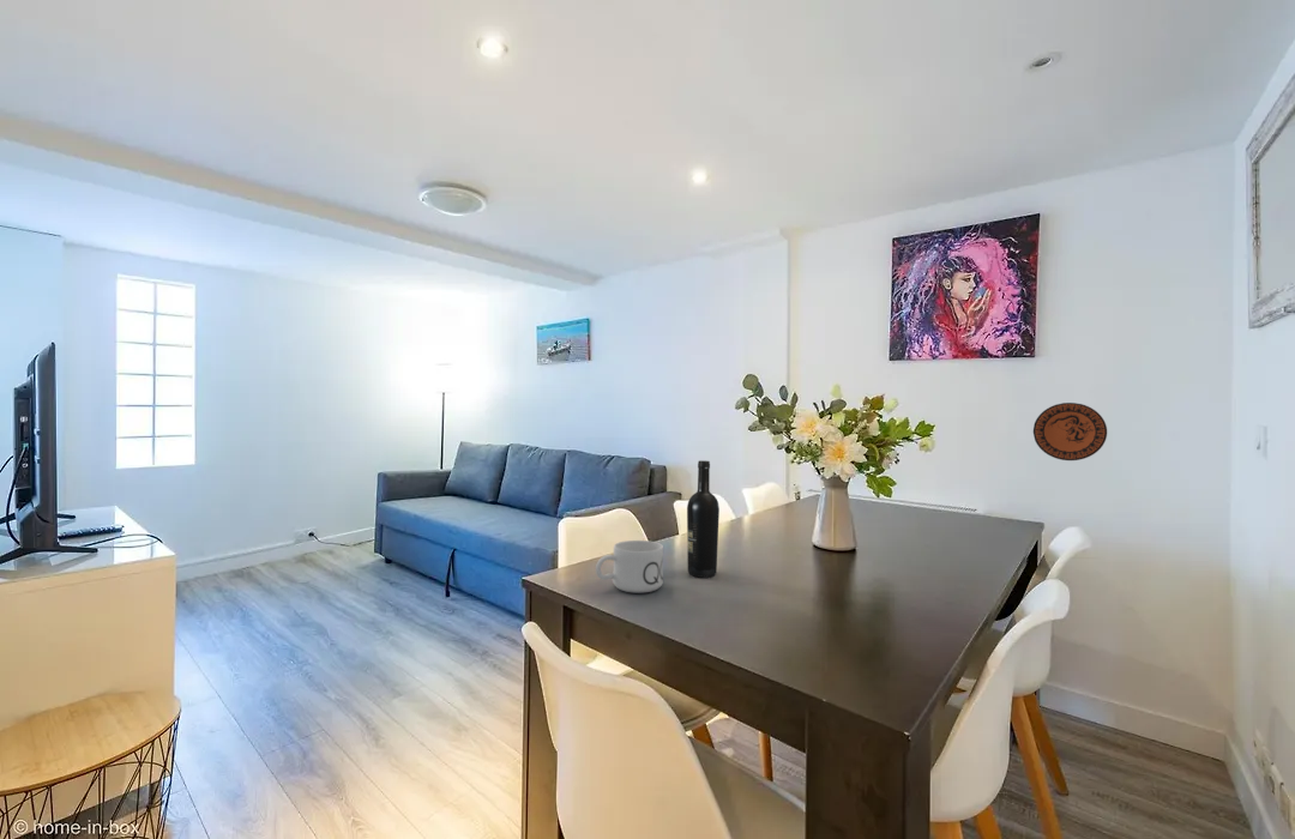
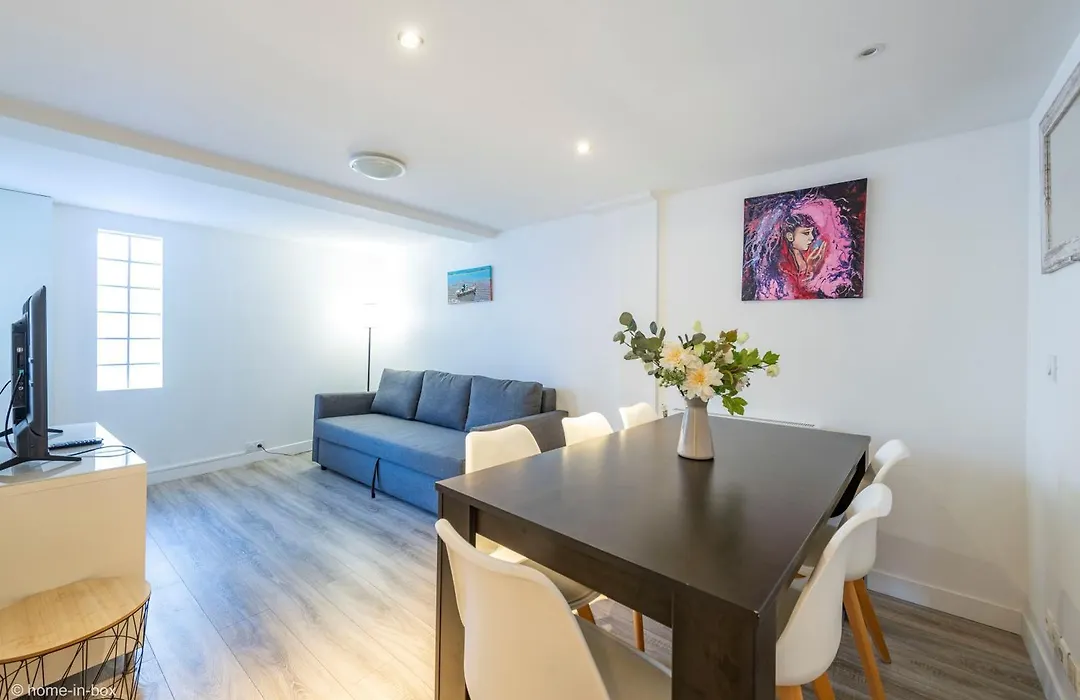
- mug (628, 566)
- decorative plate (1068, 431)
- wine bottle (703, 517)
